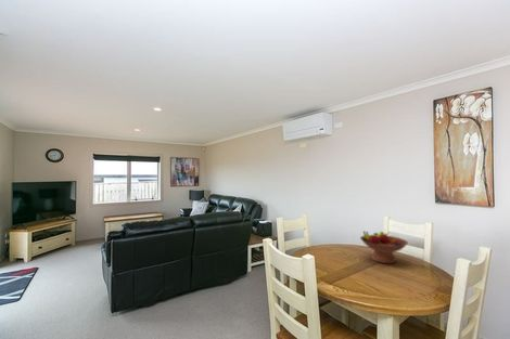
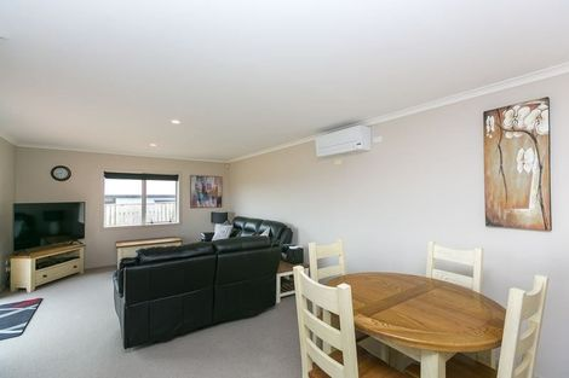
- fruit bowl (383, 246)
